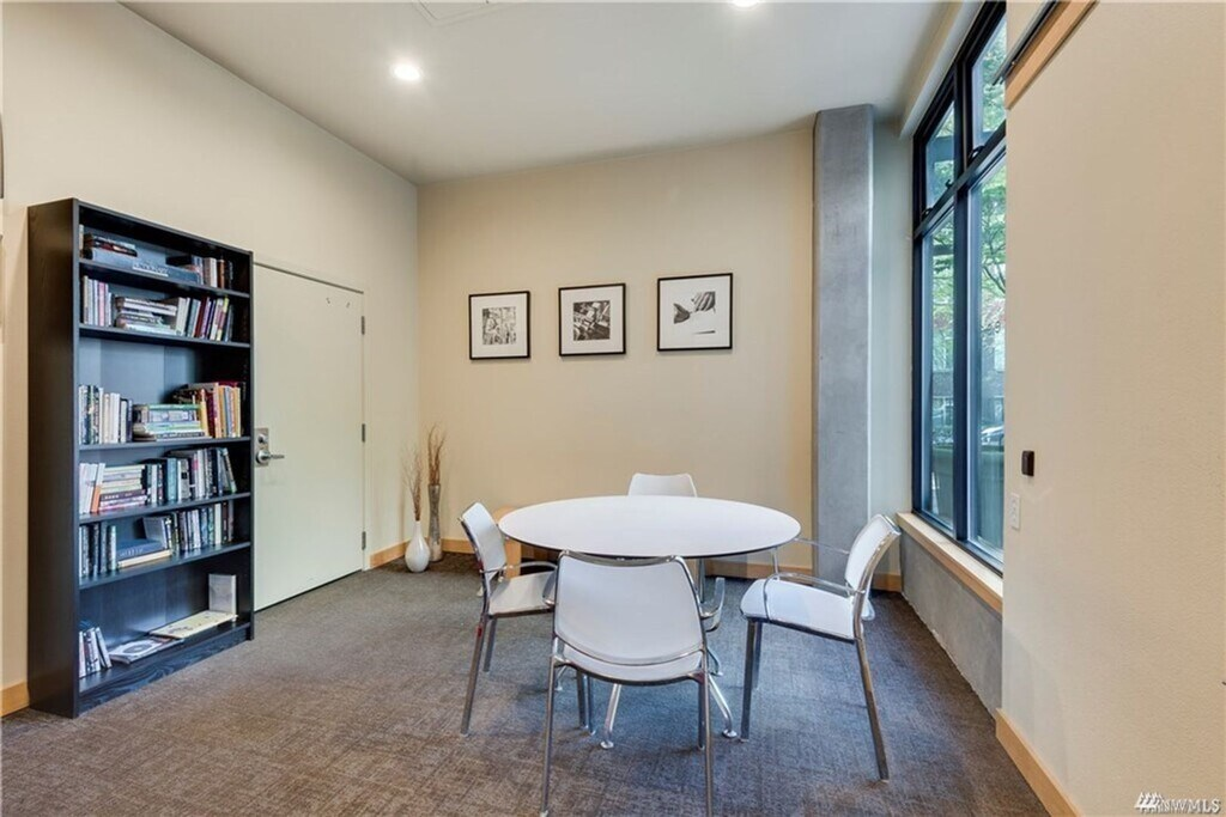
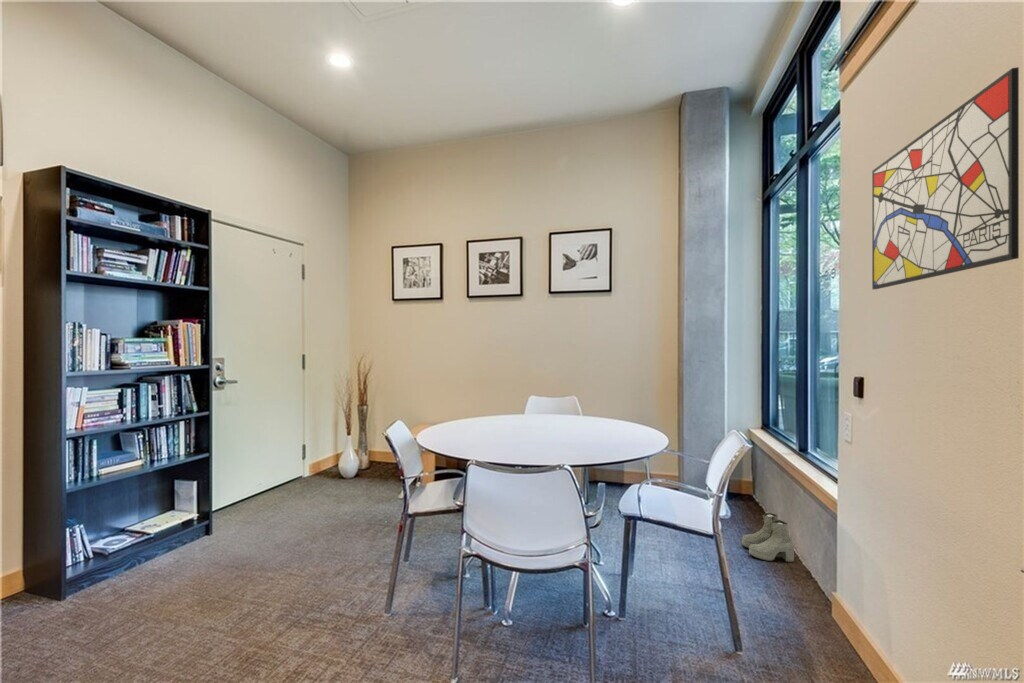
+ boots (767, 535)
+ wall art (928, 204)
